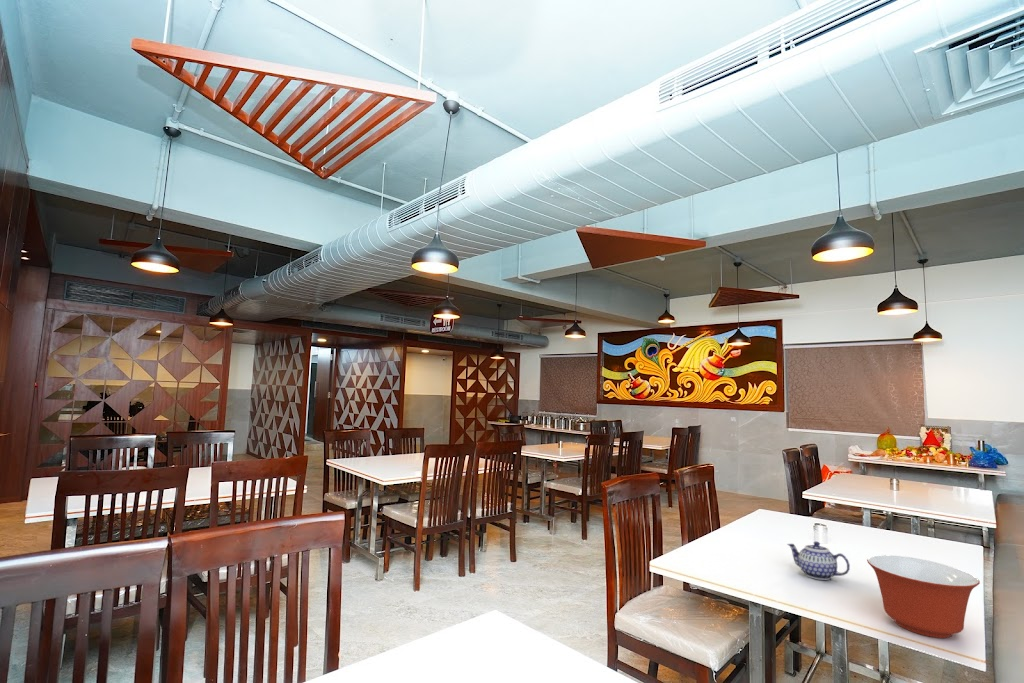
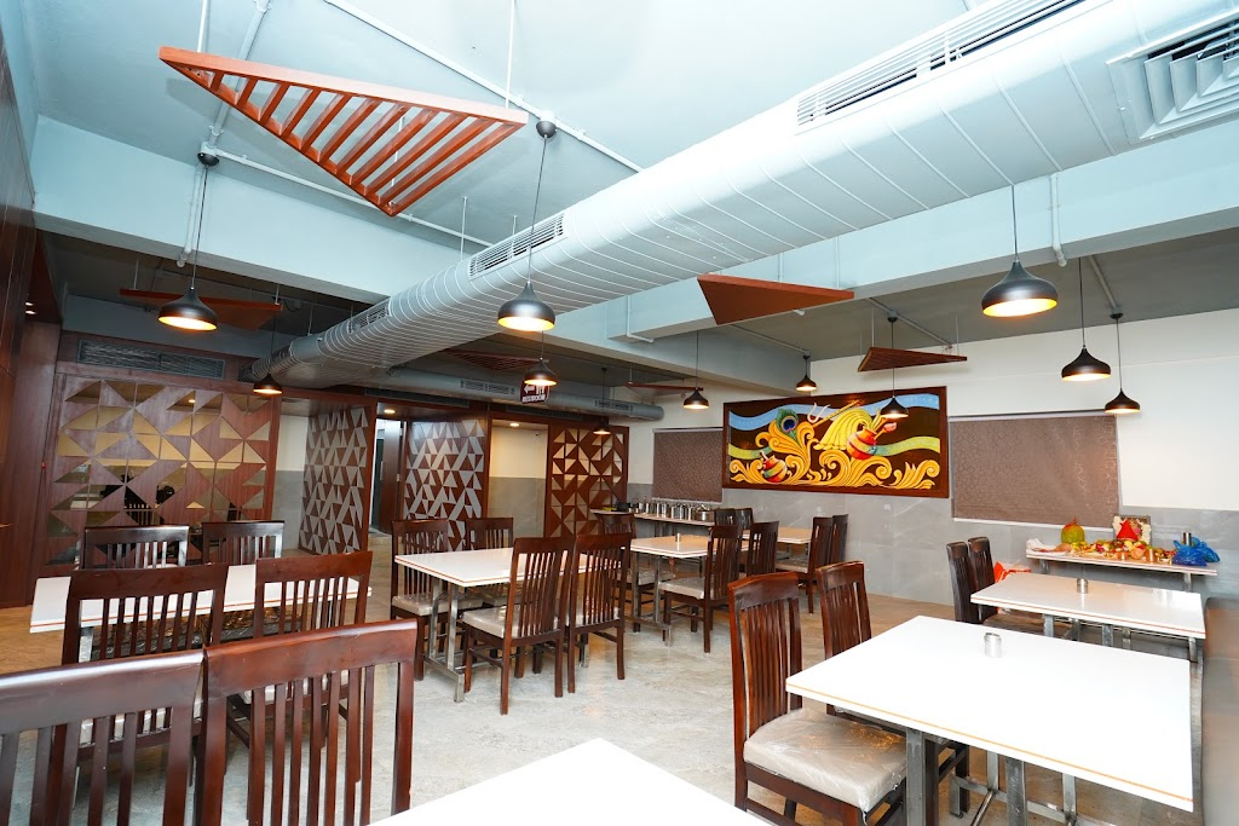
- mixing bowl (921, 597)
- teapot (817, 558)
